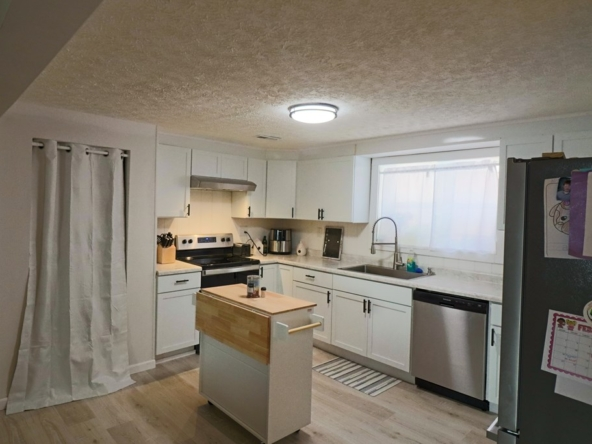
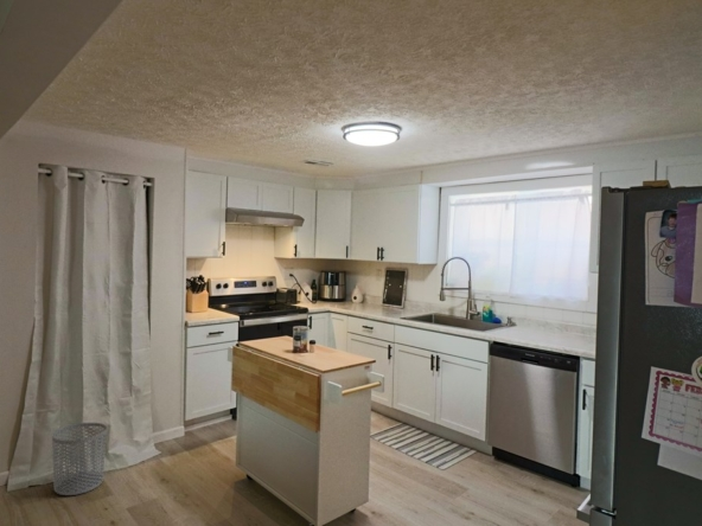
+ waste bin (79, 457)
